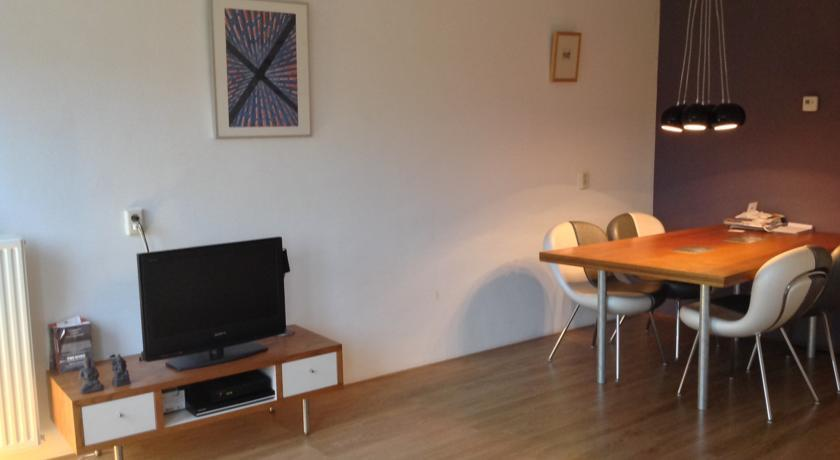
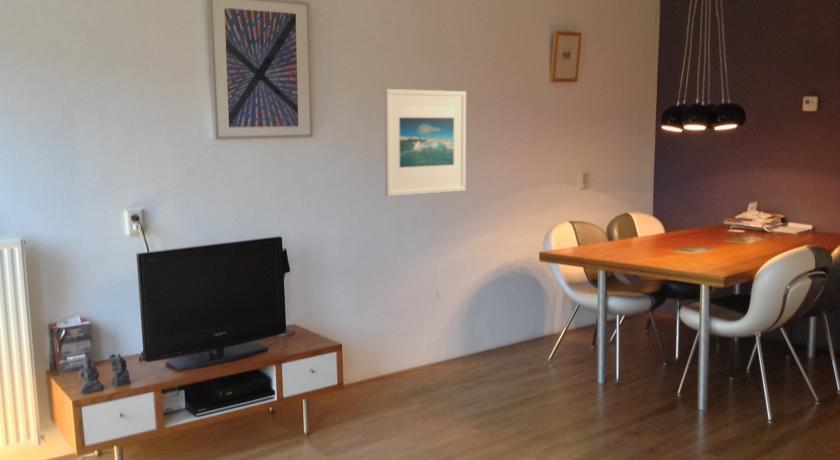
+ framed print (426, 142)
